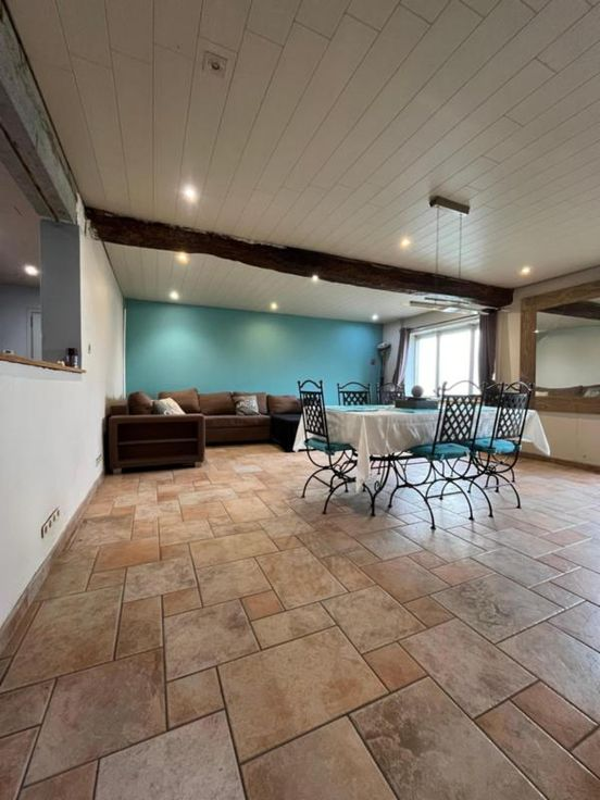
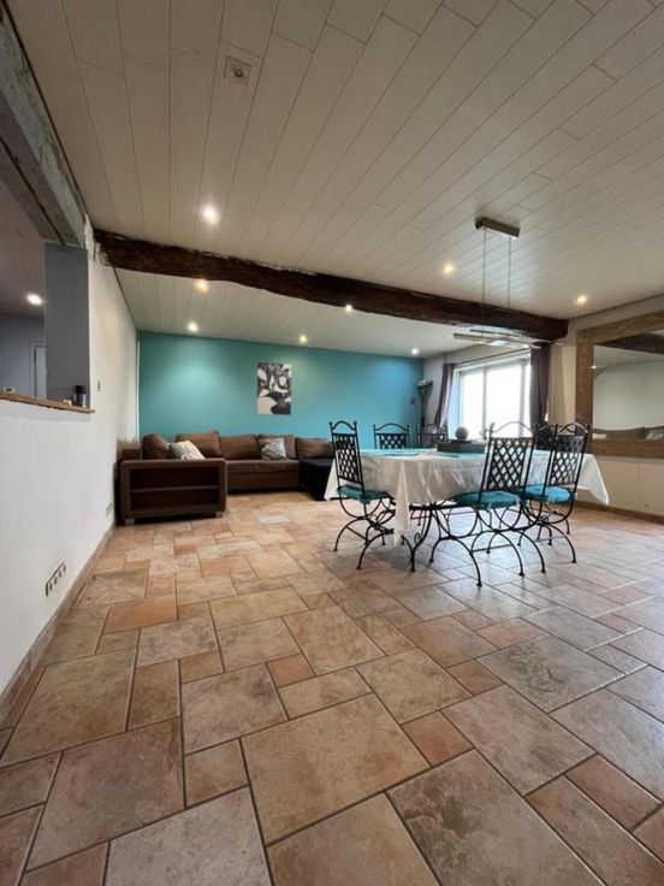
+ wall art (274, 389)
